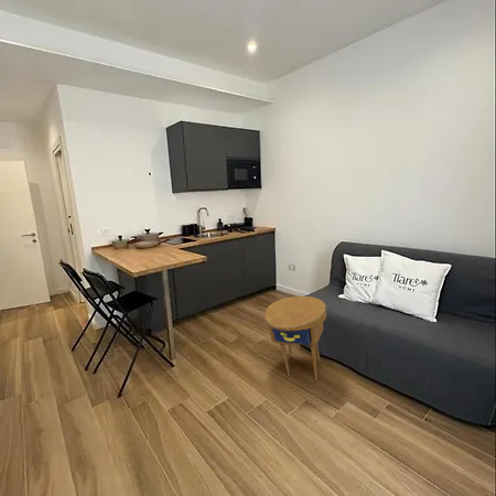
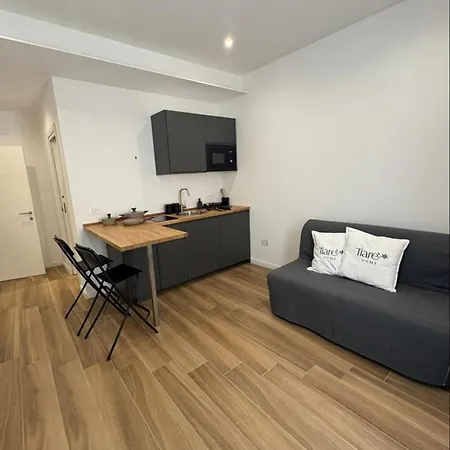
- side table (296, 337)
